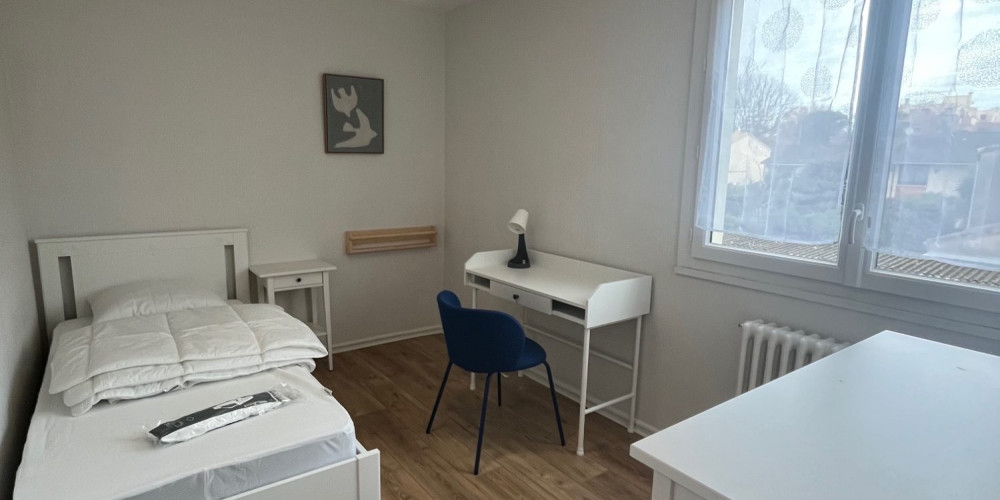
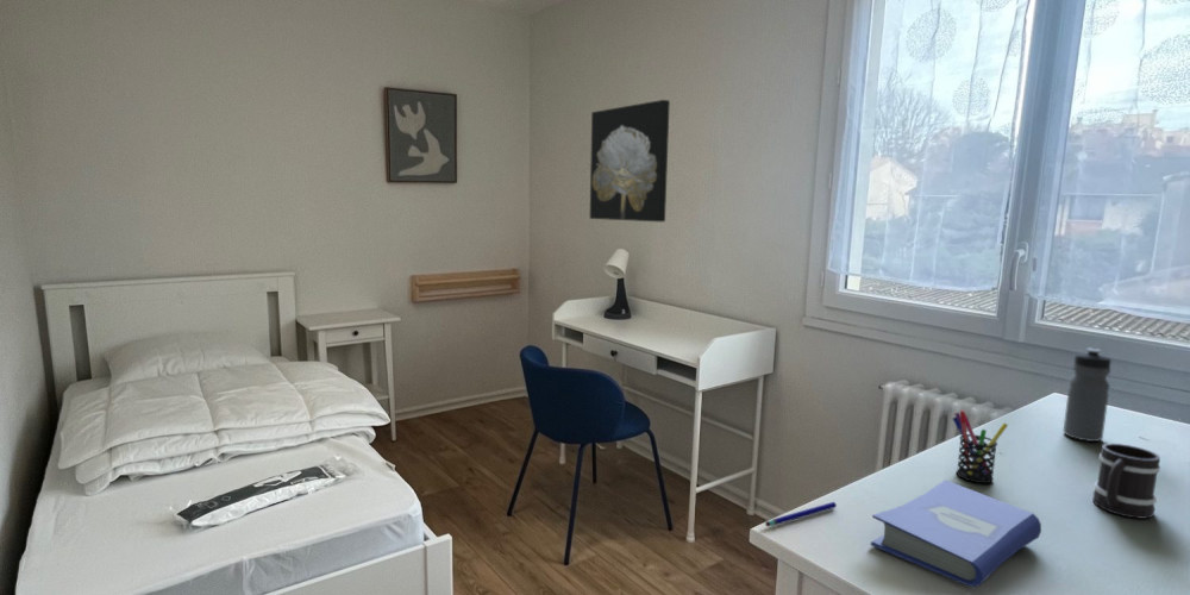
+ water bottle (1088, 393)
+ pen holder (976, 445)
+ hardcover book (958, 530)
+ wall art (626, 163)
+ pen (801, 514)
+ mug (1122, 481)
